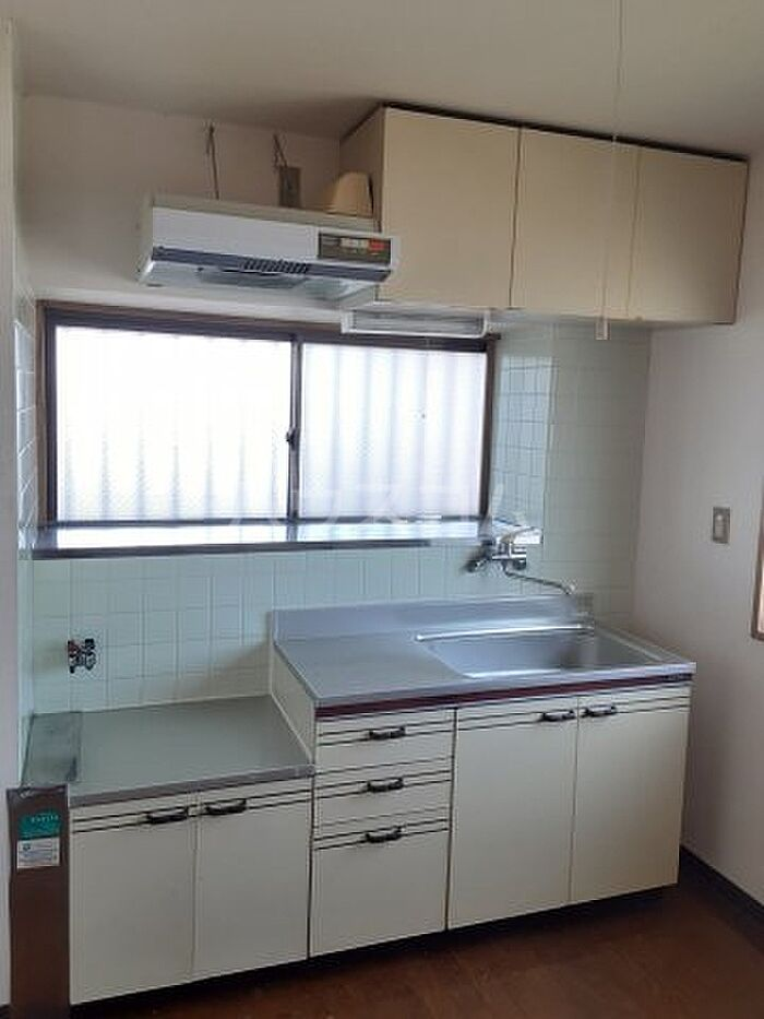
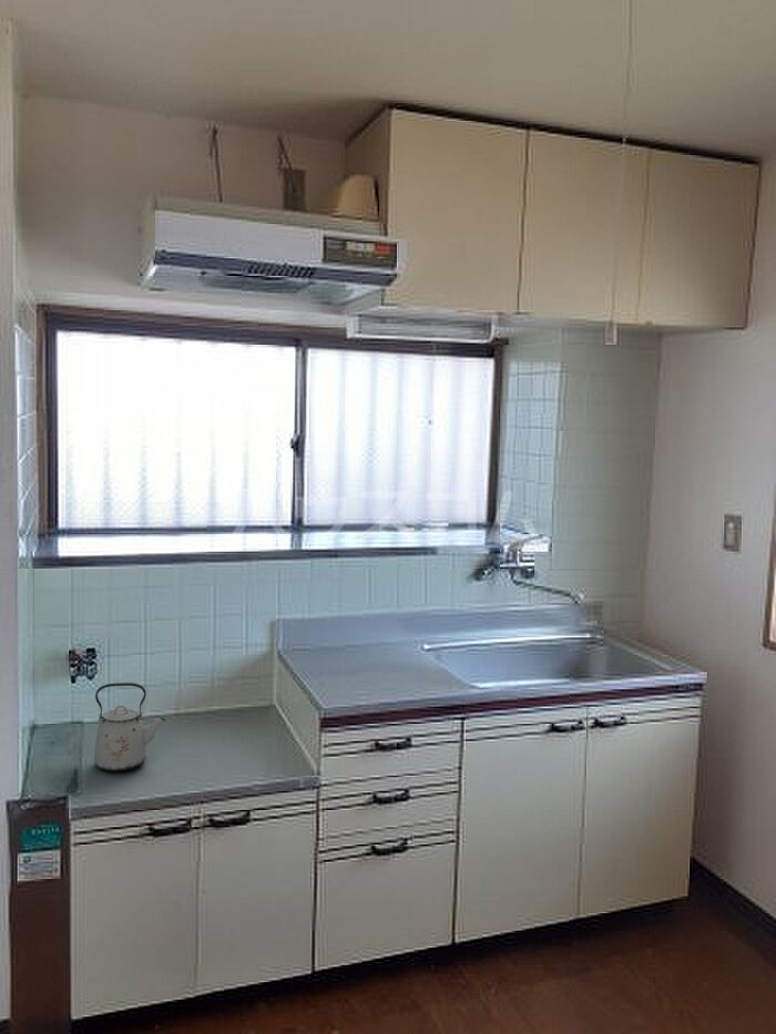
+ kettle (130, 724)
